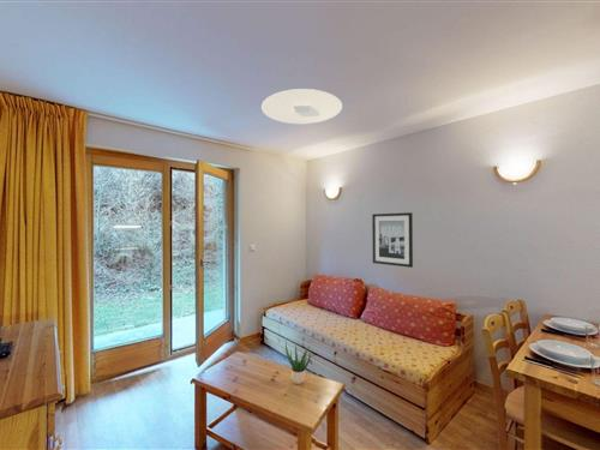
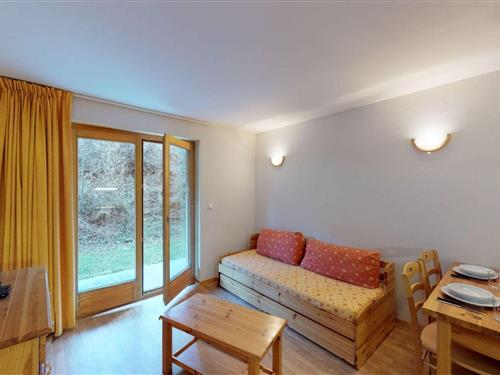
- ceiling light (301, 104)
- potted plant (298, 361)
- wall art (391, 239)
